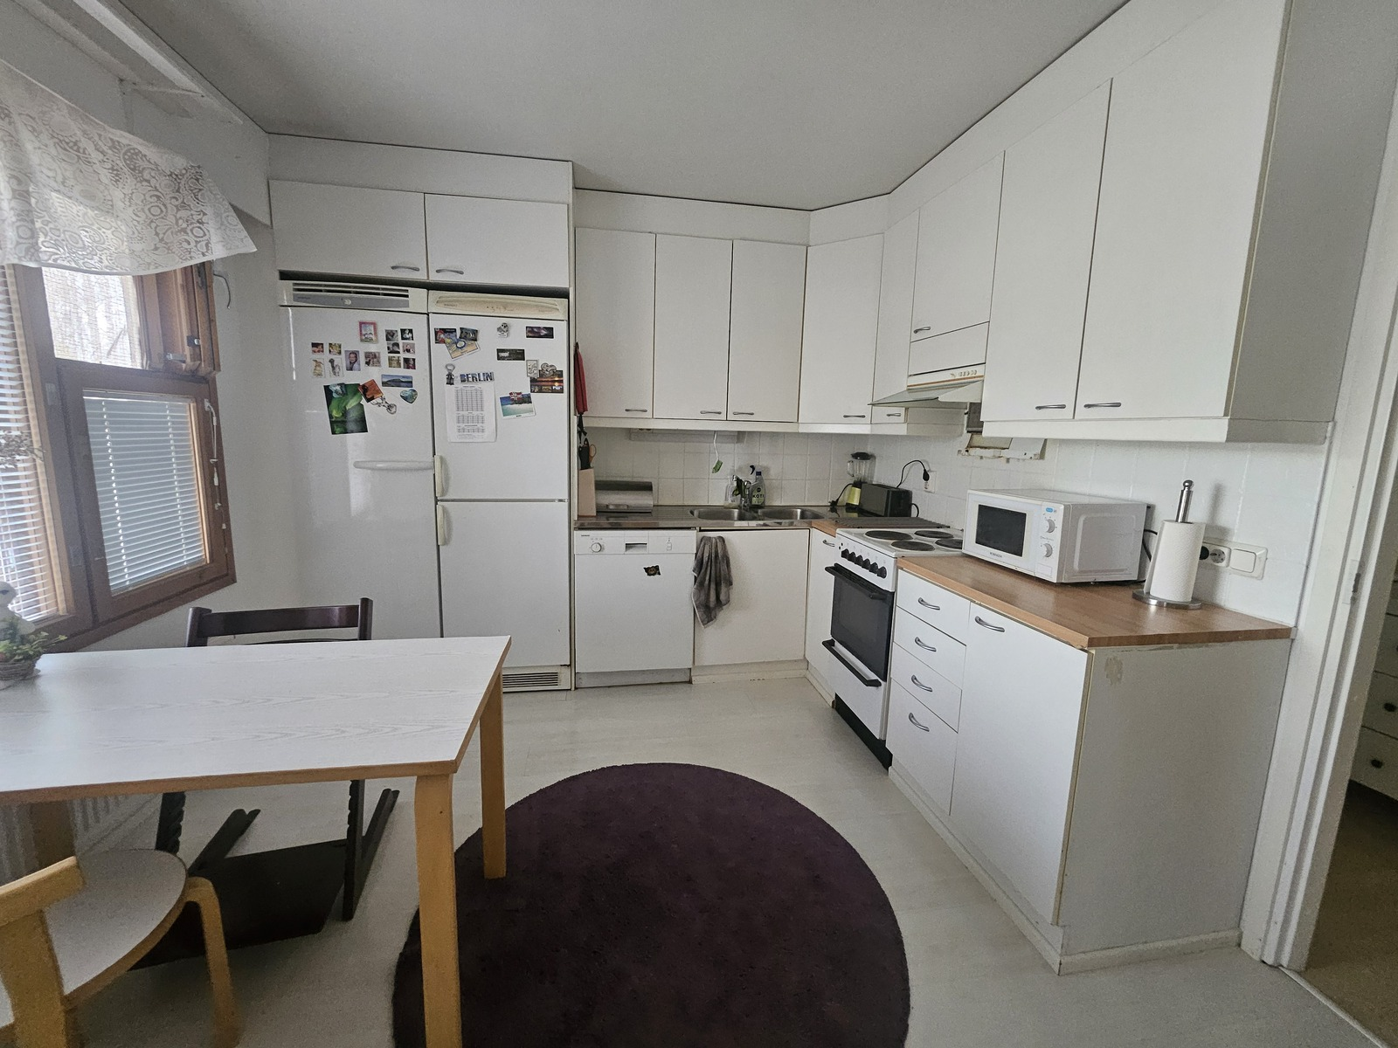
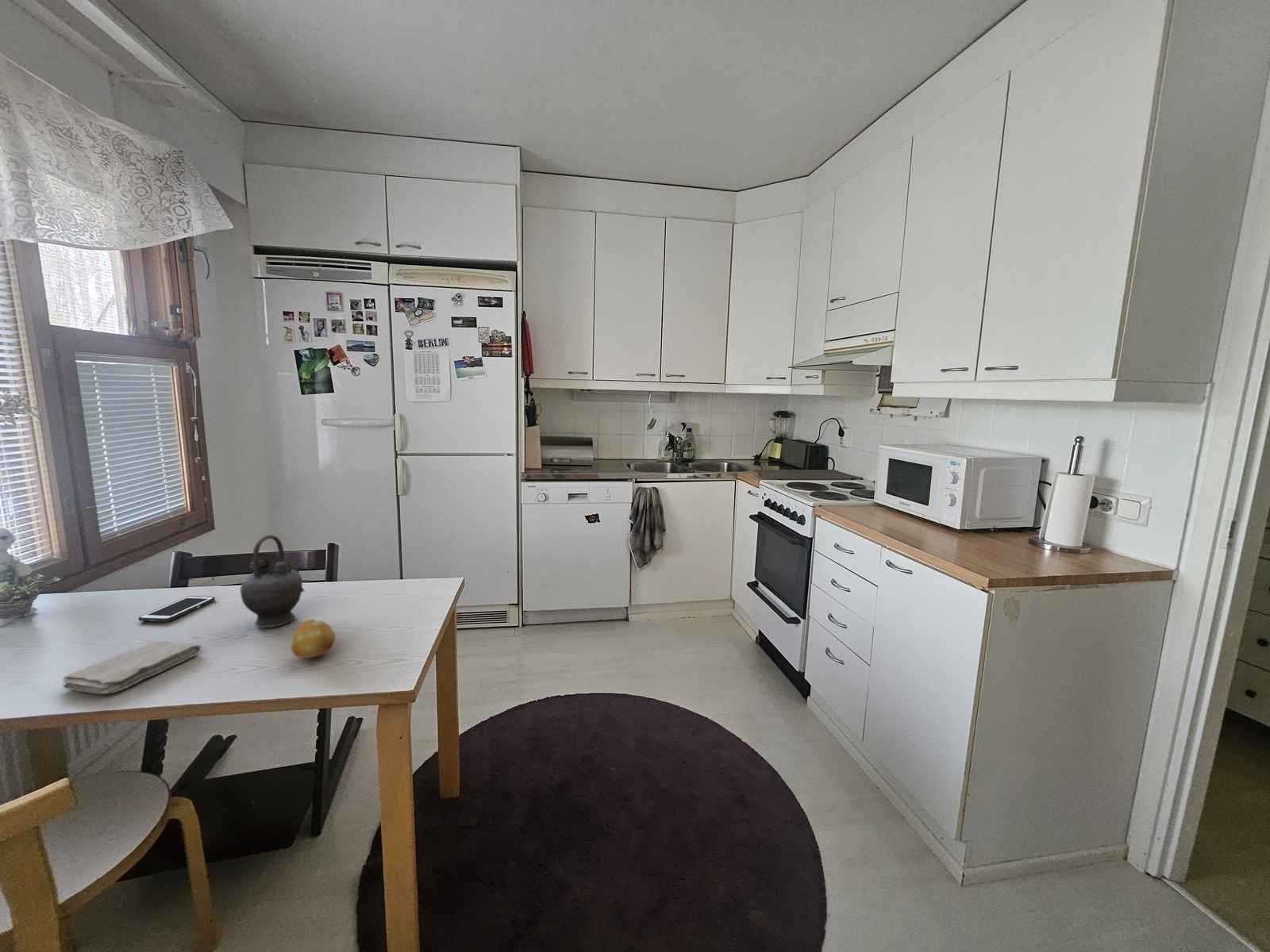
+ fruit (313, 639)
+ washcloth (134, 664)
+ cell phone (179, 608)
+ teapot (277, 578)
